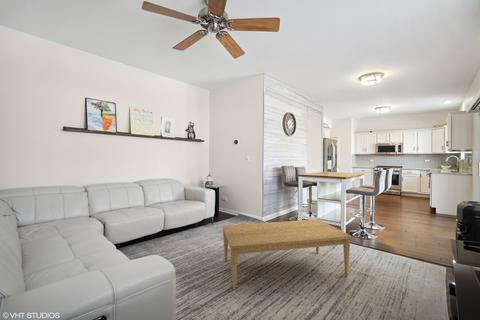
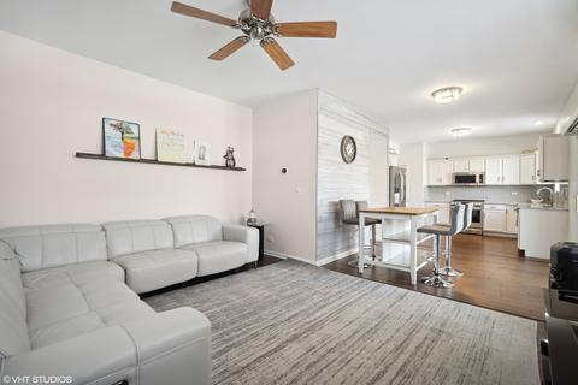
- coffee table (282, 249)
